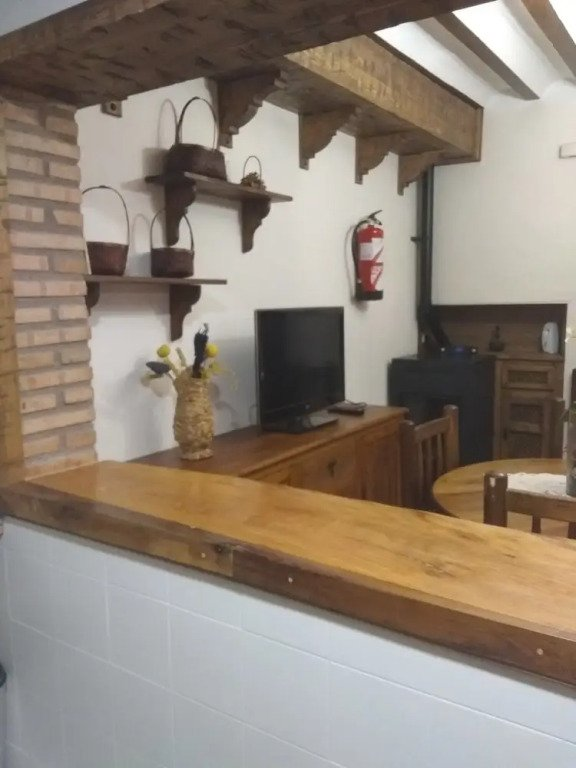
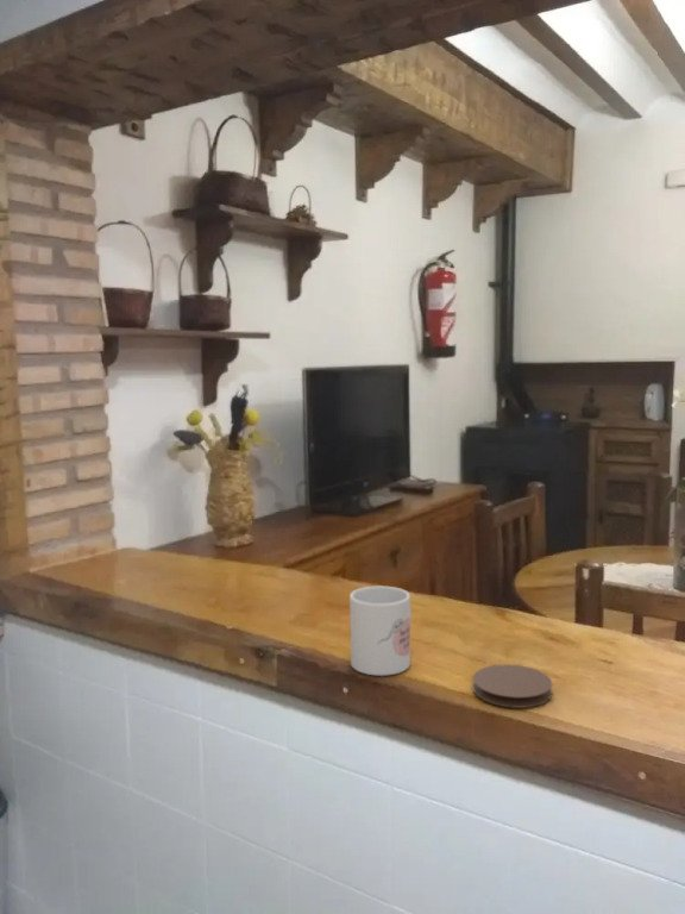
+ mug (387, 625)
+ coaster (511, 684)
